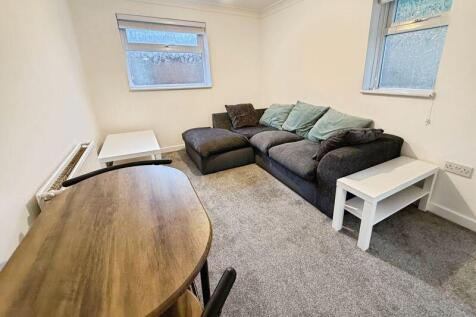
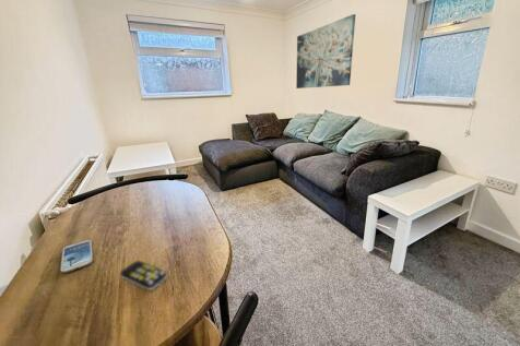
+ wall art (320, 58)
+ smartphone (76, 254)
+ remote control (143, 274)
